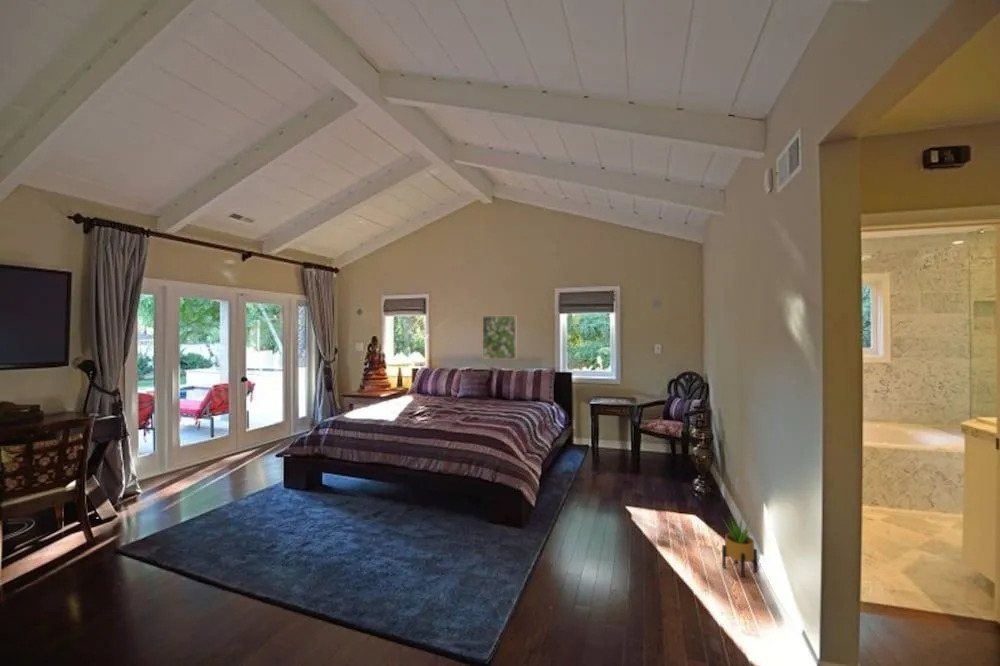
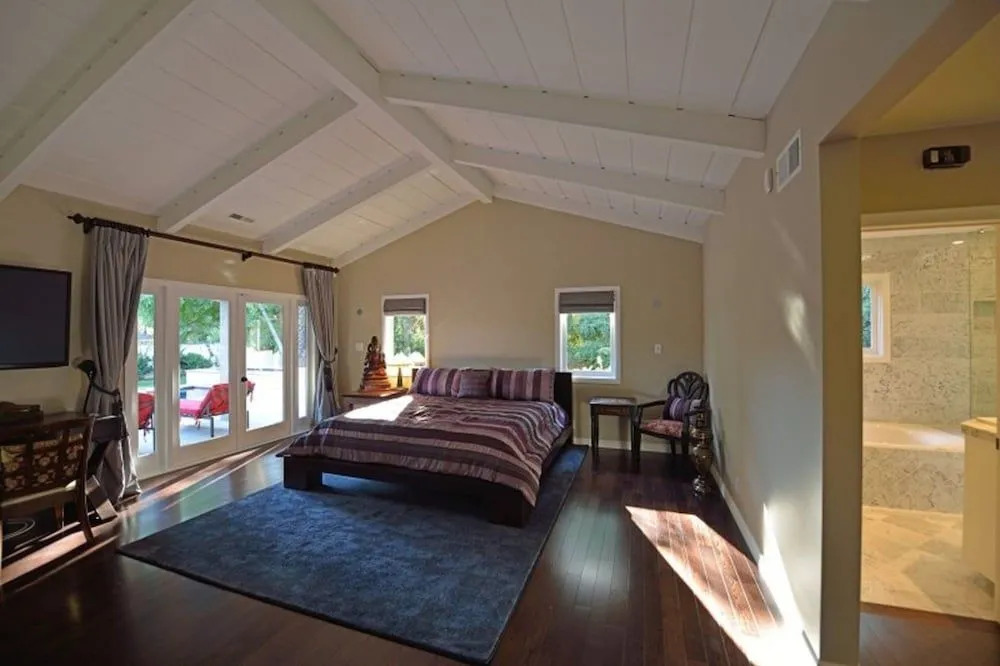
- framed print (499, 337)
- potted plant (739, 542)
